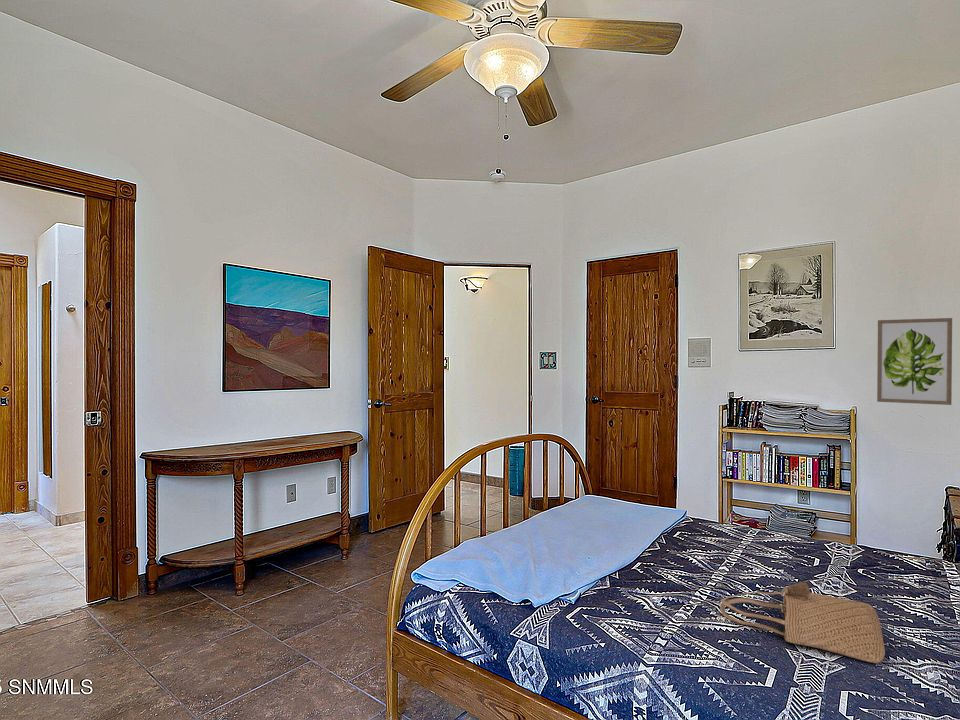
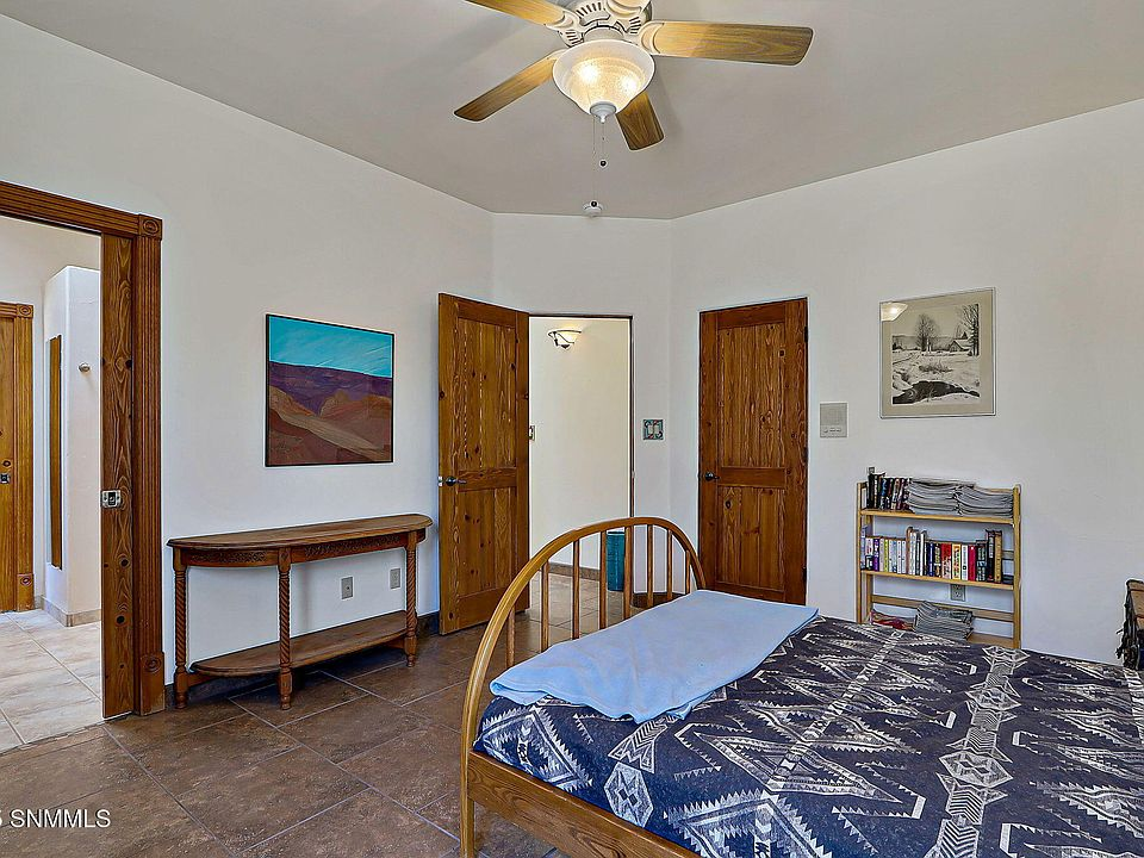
- tote bag (796, 608)
- wall art (913, 361)
